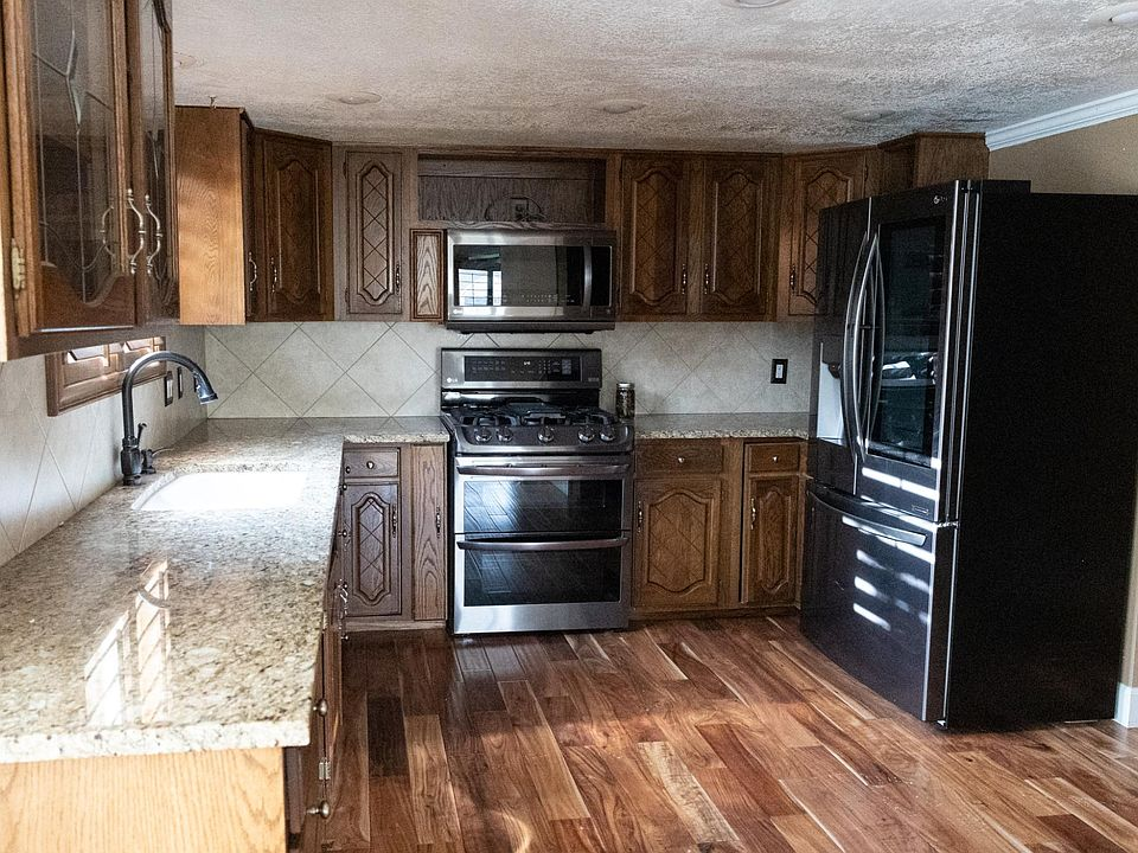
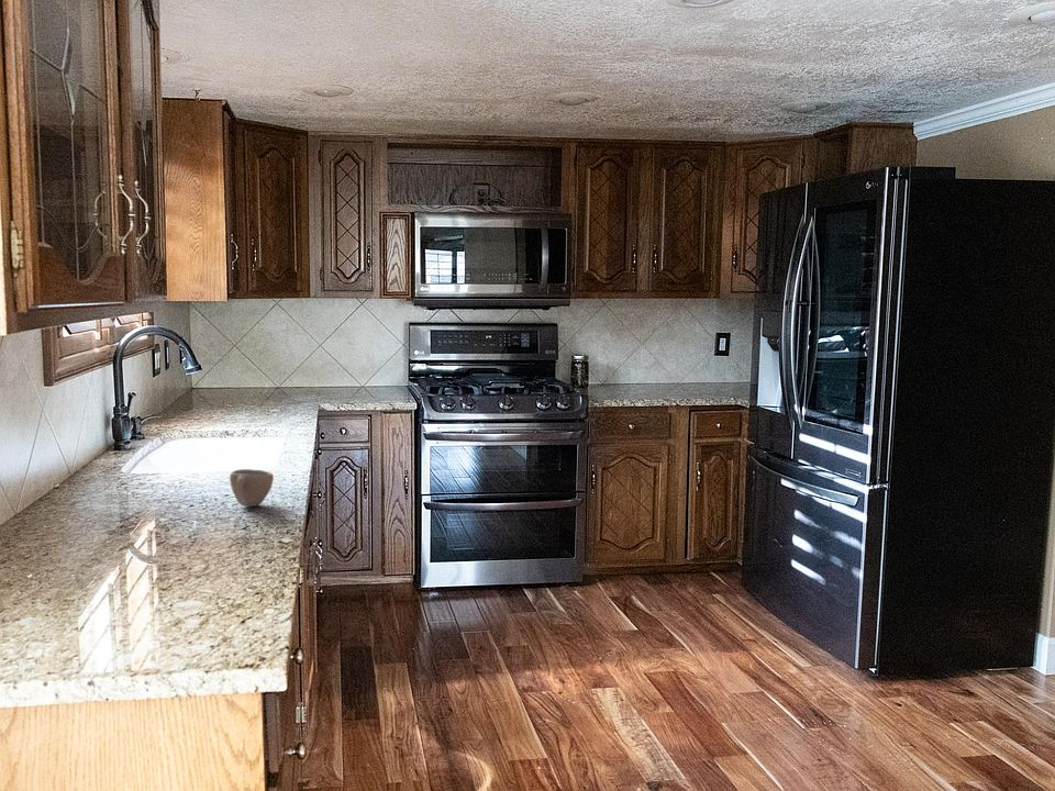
+ cup (249, 489)
